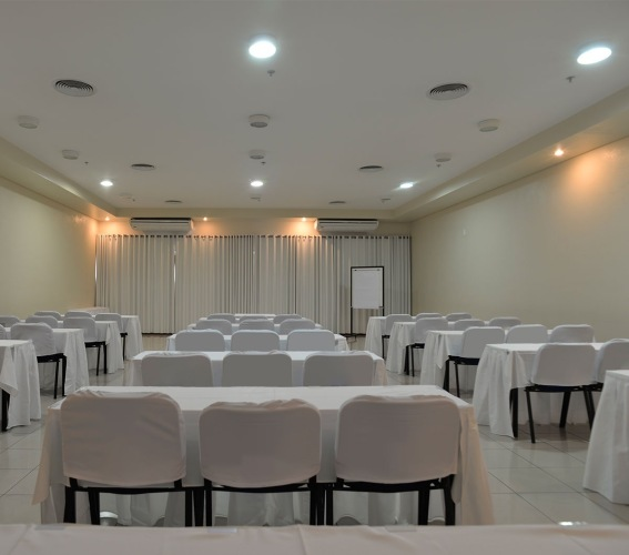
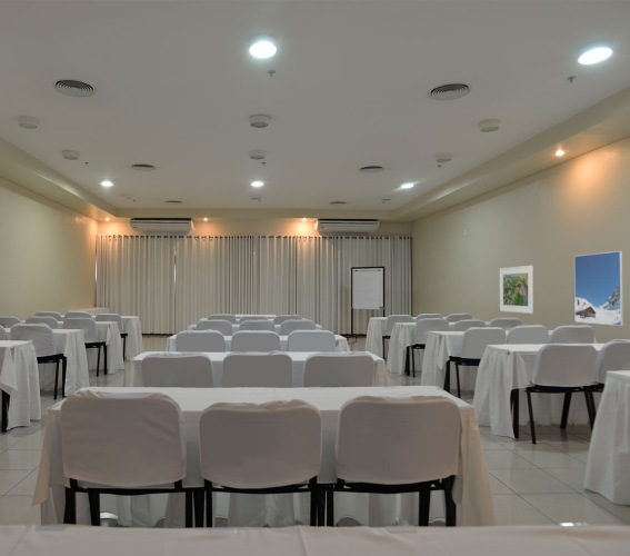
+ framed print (597, 288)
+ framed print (514, 289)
